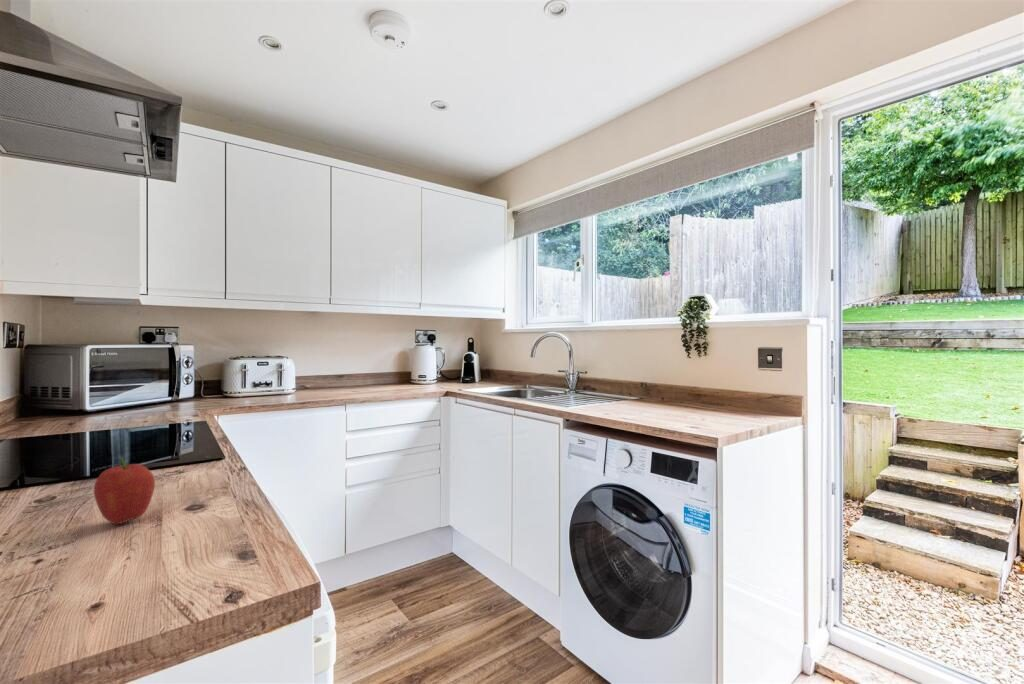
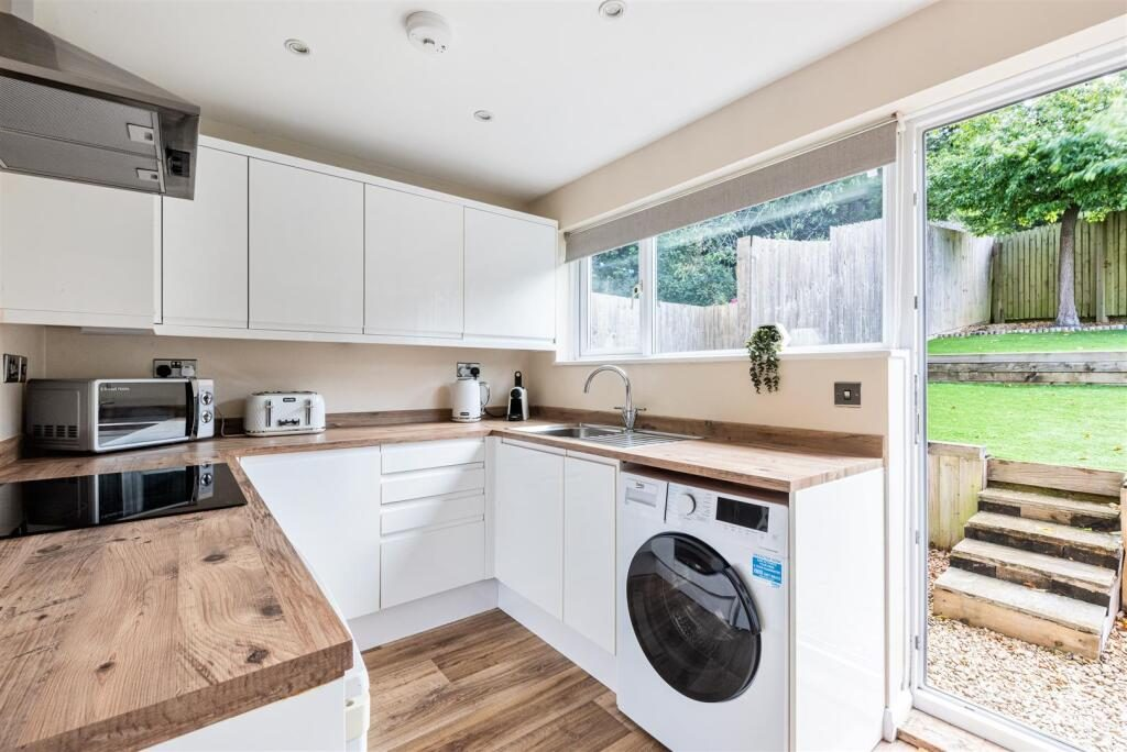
- fruit (124, 489)
